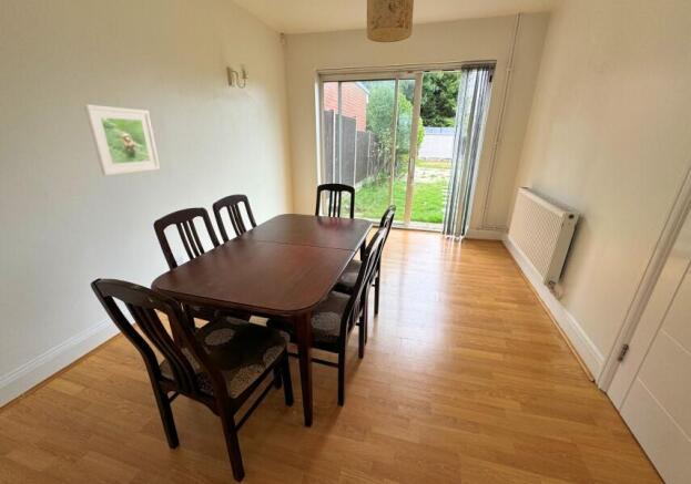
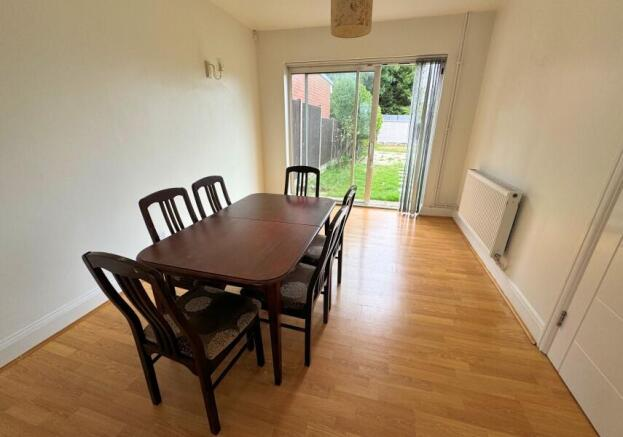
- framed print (126, 141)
